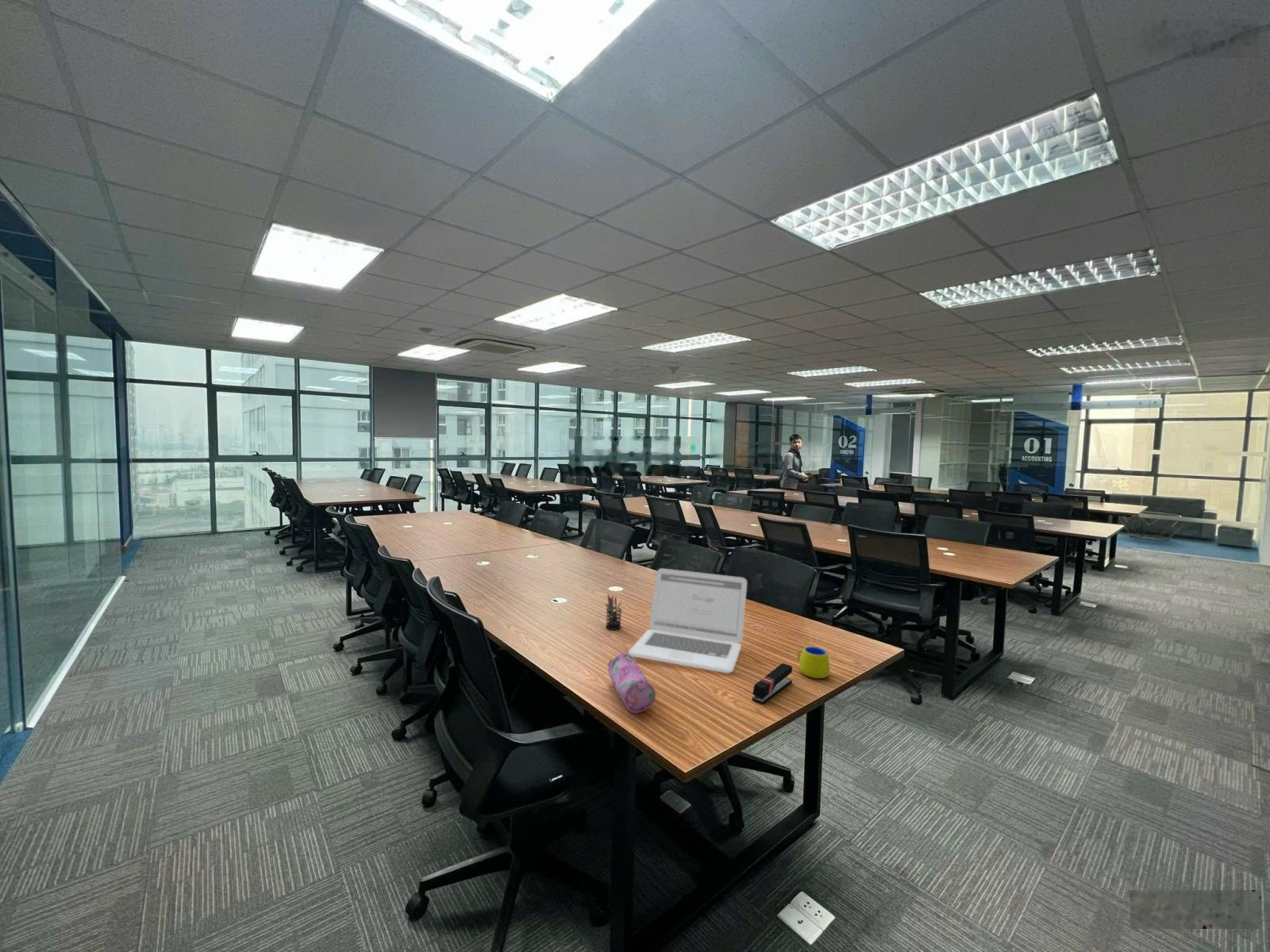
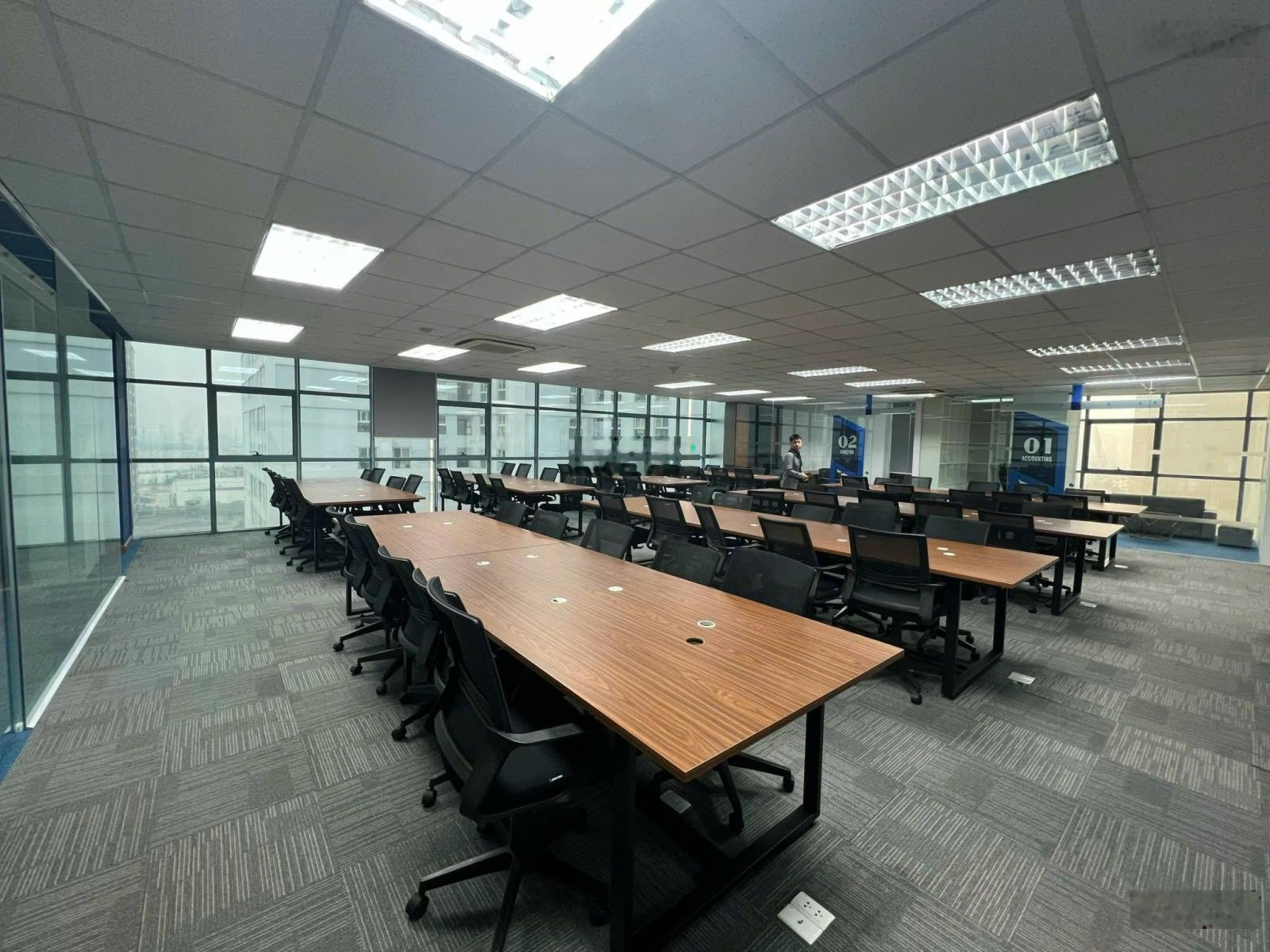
- pencil case (630, 680)
- mug (811, 660)
- laptop (691, 616)
- stapler (773, 682)
- pen holder (612, 612)
